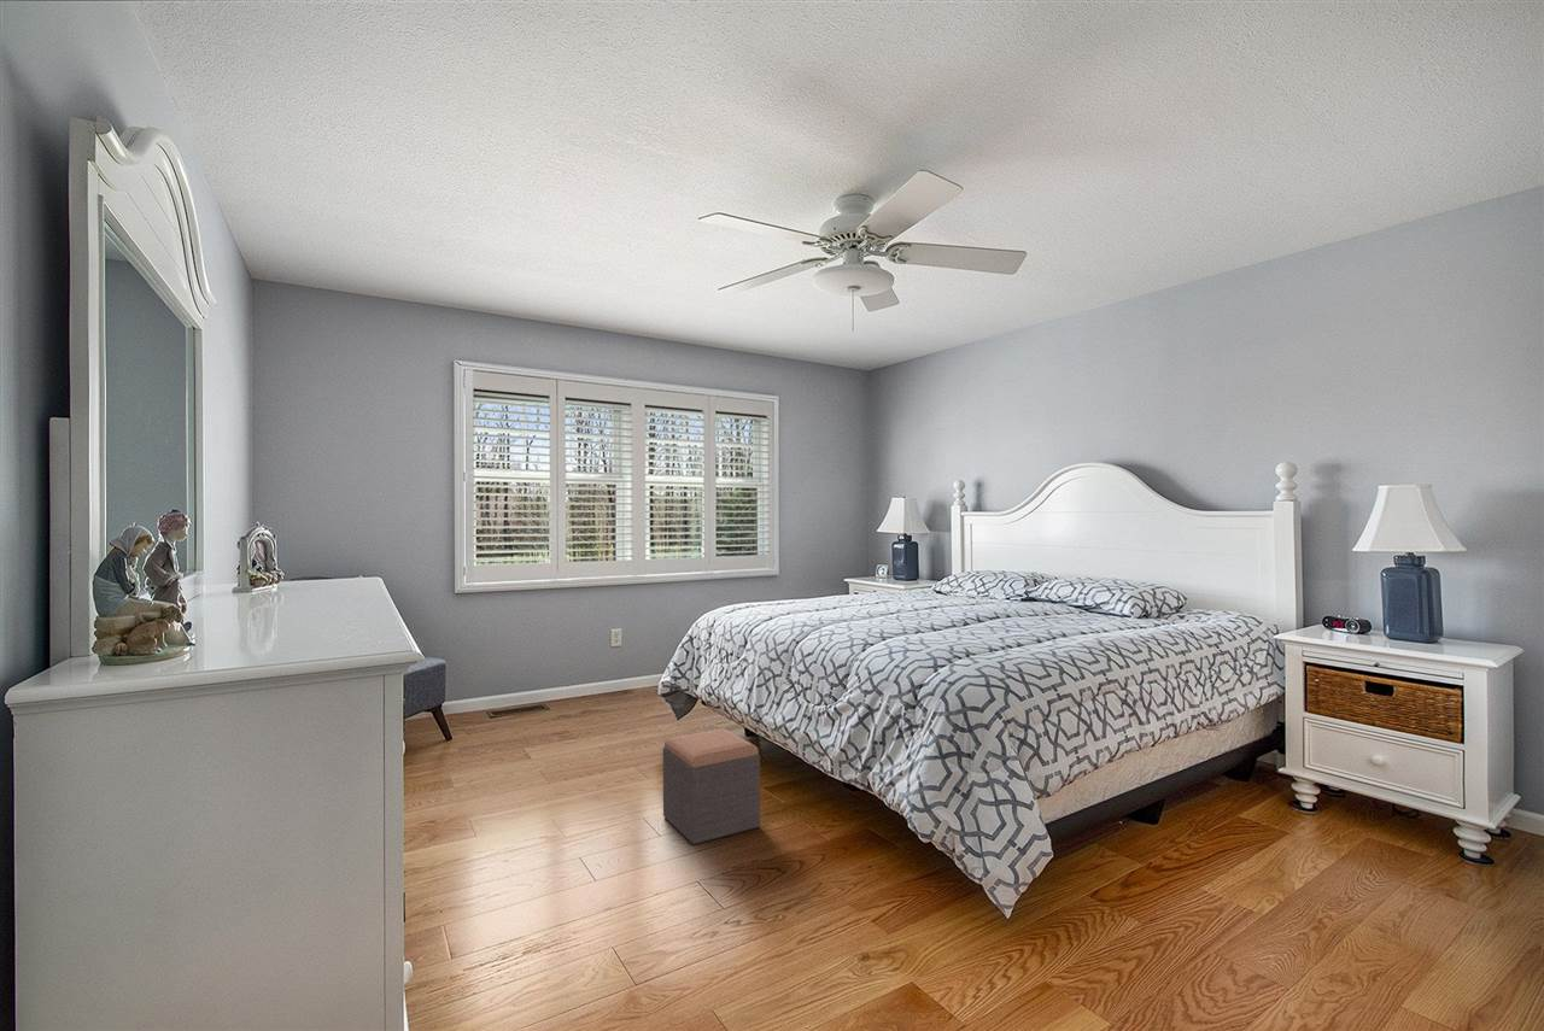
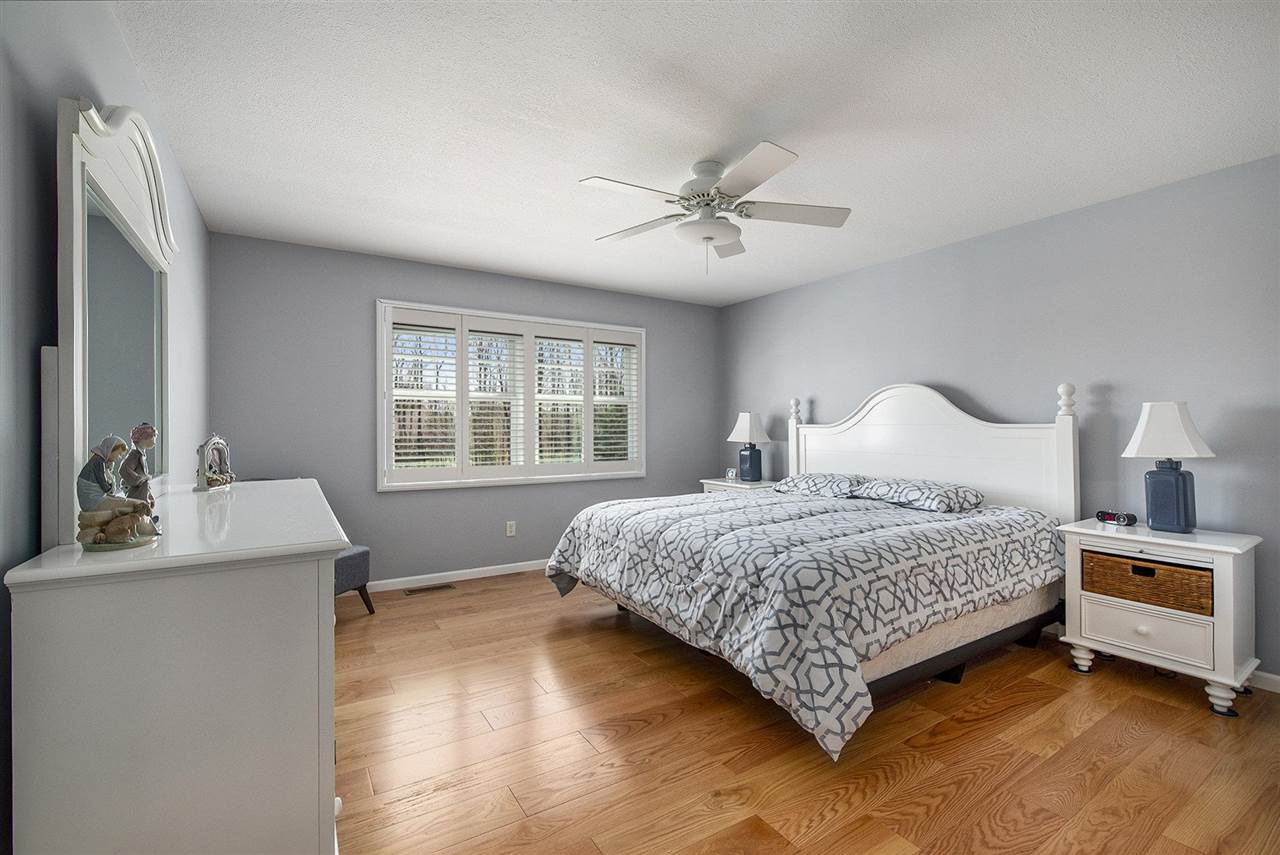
- footstool (710, 780)
